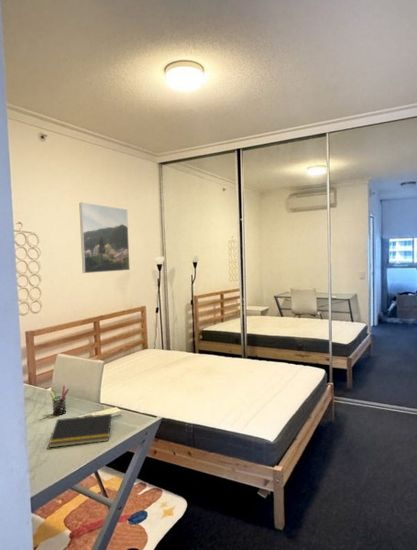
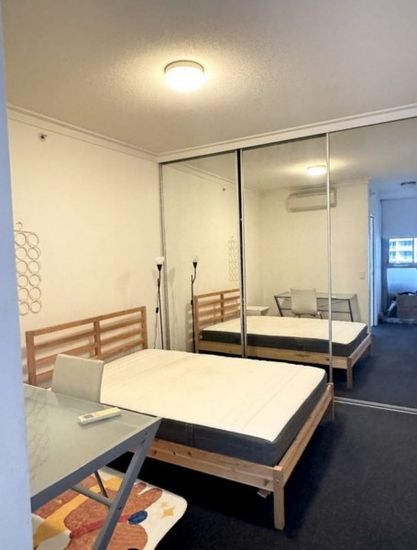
- notepad (82, 429)
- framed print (106, 239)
- pen holder (59, 399)
